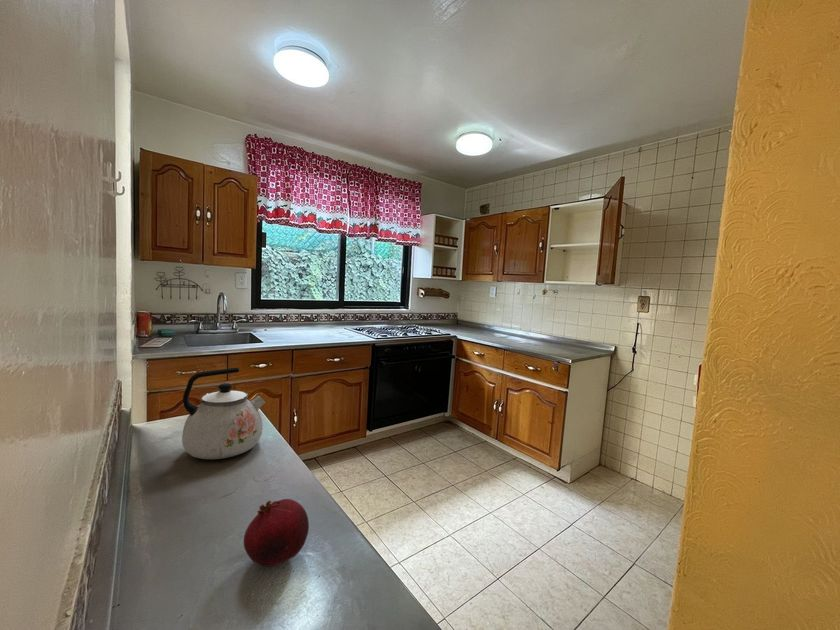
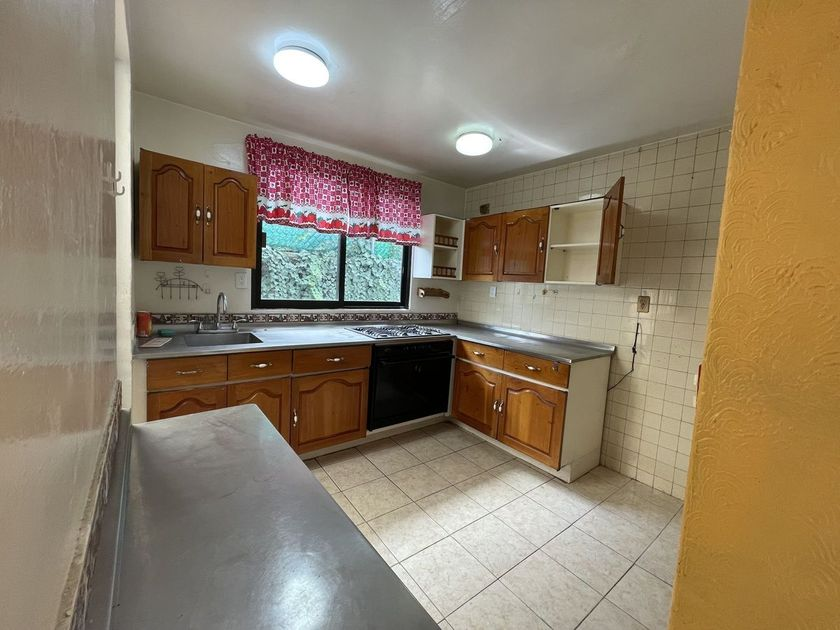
- fruit (277, 529)
- kettle (225, 408)
